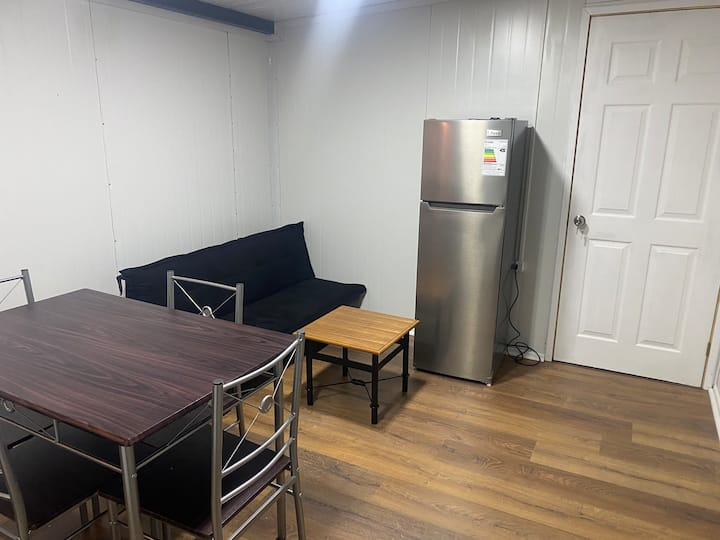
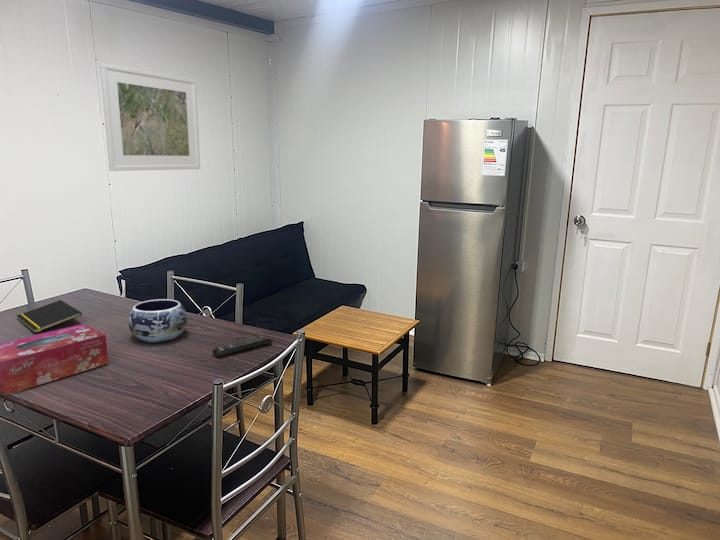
+ tissue box (47, 356)
+ decorative bowl (158, 320)
+ notepad (48, 315)
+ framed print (155, 122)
+ remote control (243, 345)
